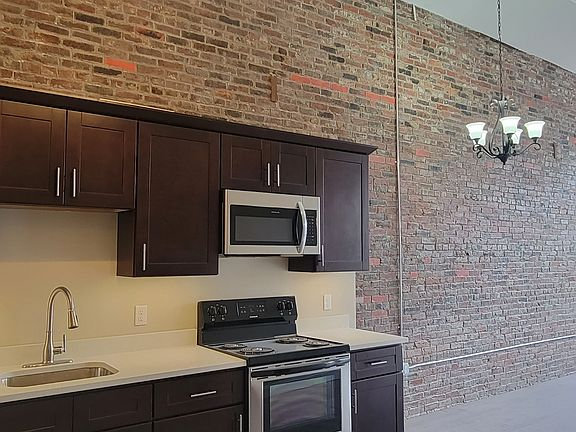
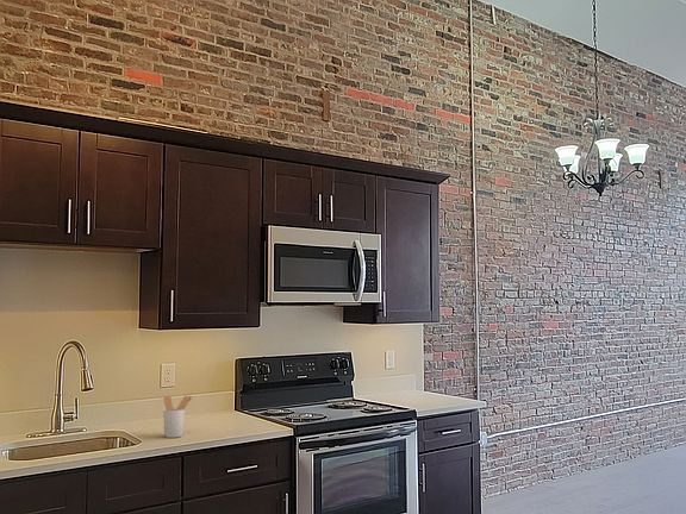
+ utensil holder (177, 415)
